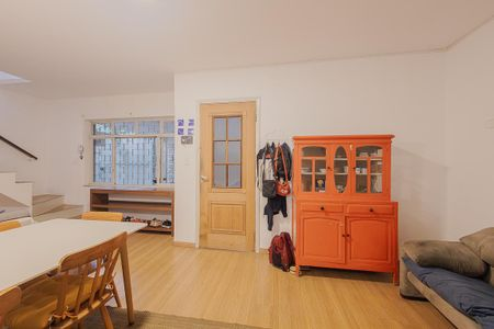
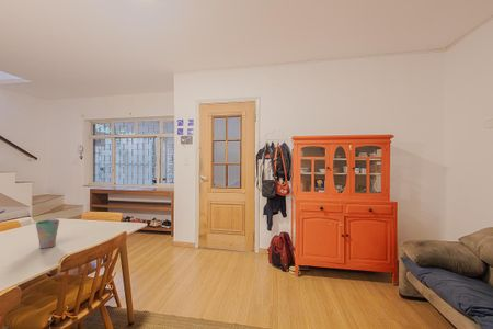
+ cup (47, 234)
